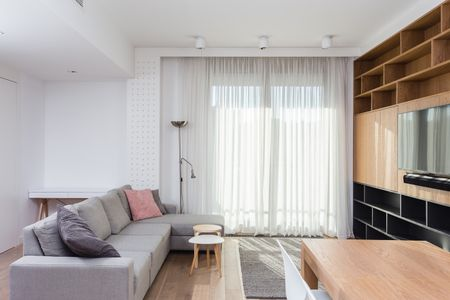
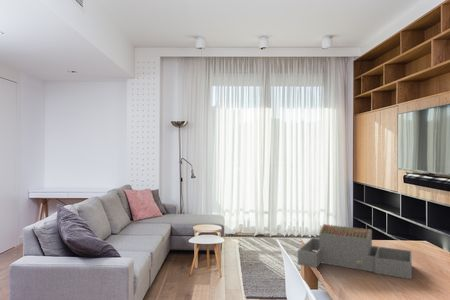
+ architectural model (354, 247)
